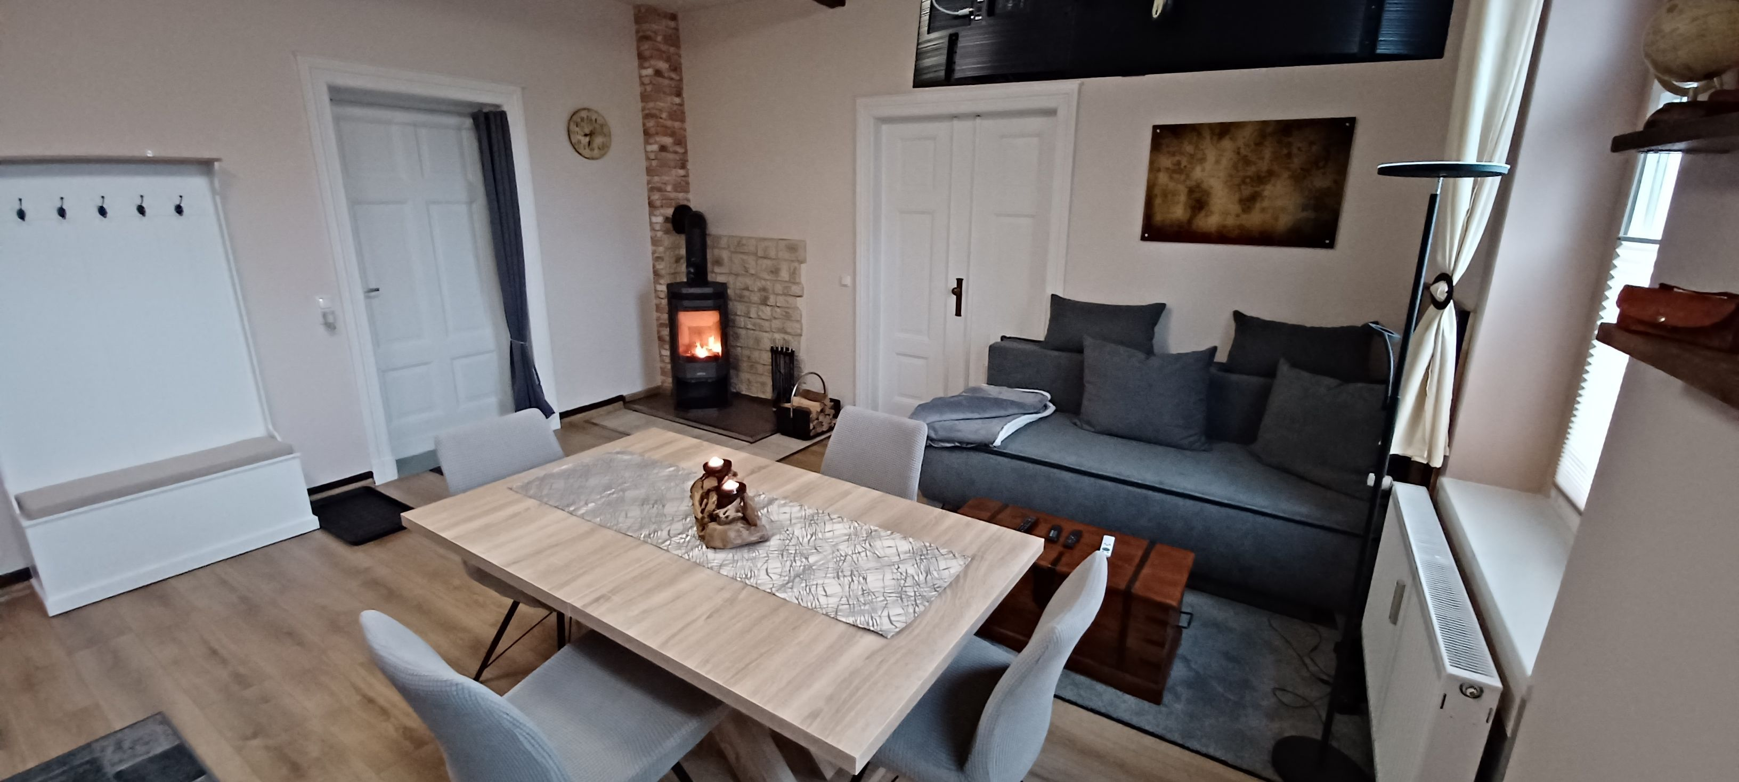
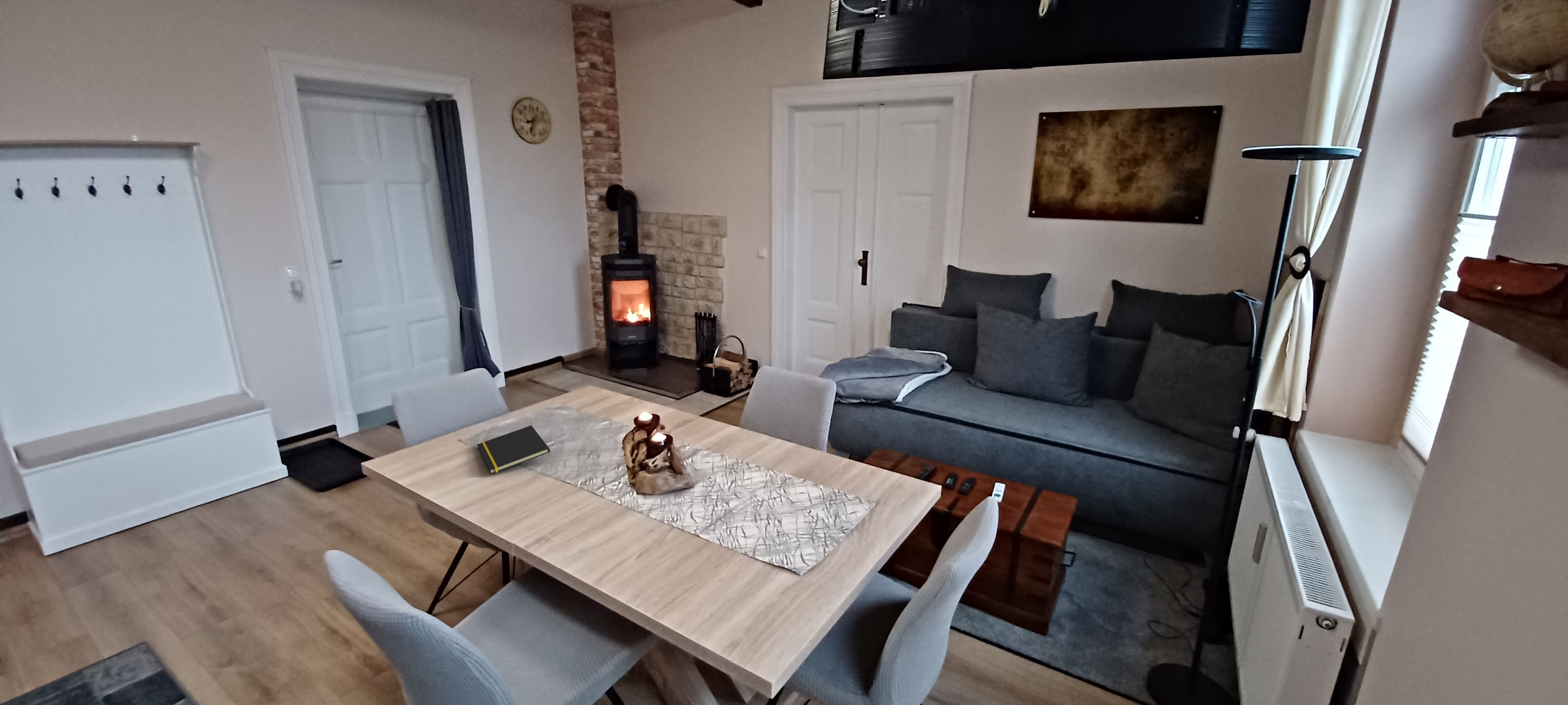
+ notepad (513, 448)
